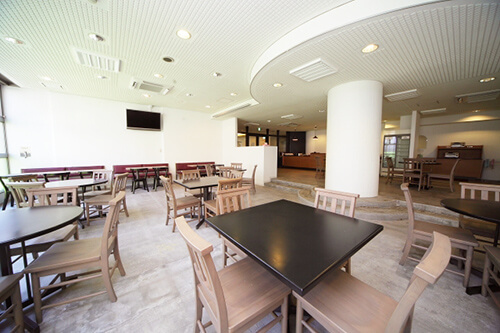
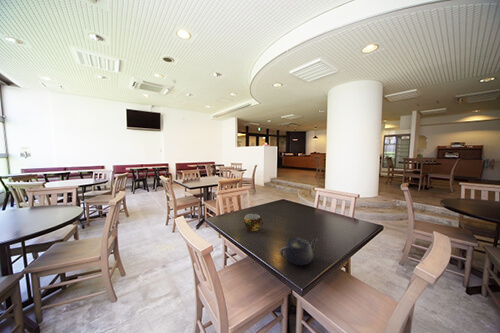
+ cup (253, 222)
+ teapot (299, 248)
